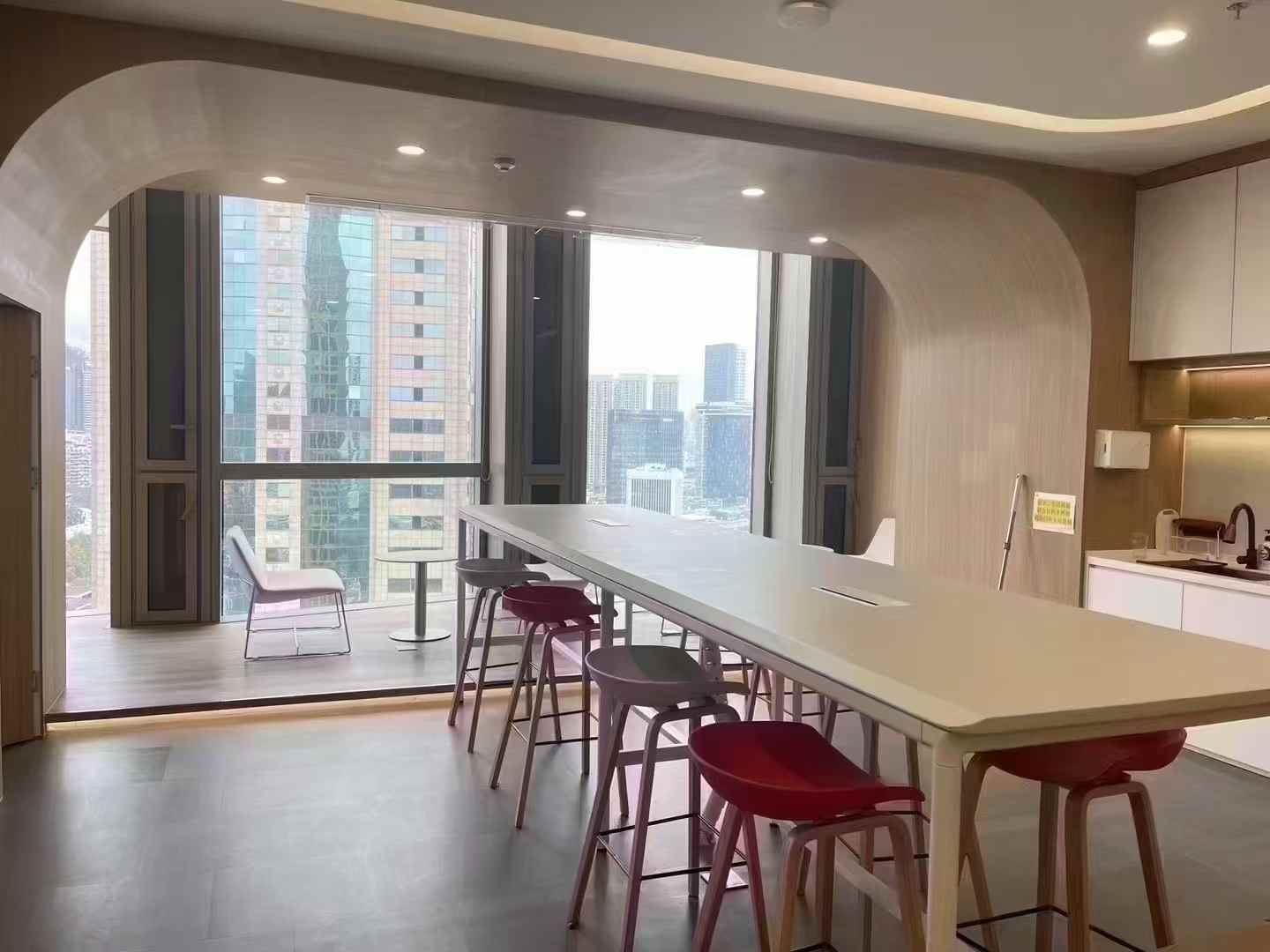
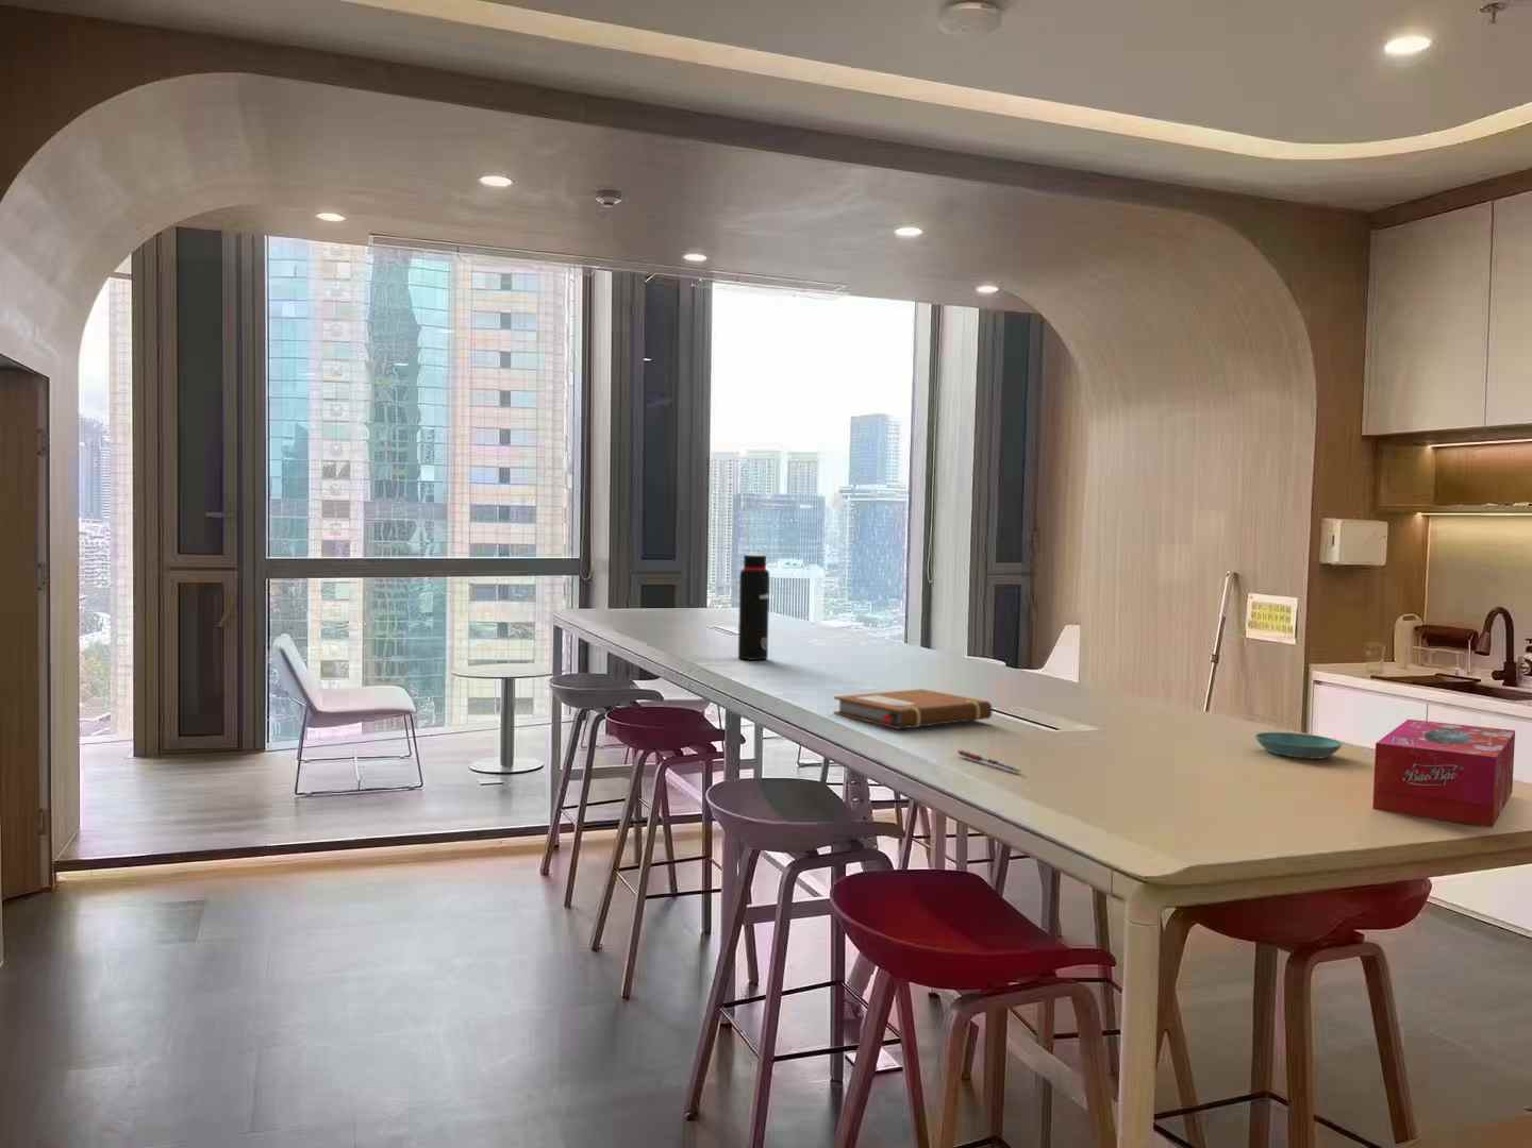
+ pen (988, 760)
+ saucer (1297, 745)
+ water bottle (755, 605)
+ tissue box (1446, 768)
+ notebook (910, 708)
